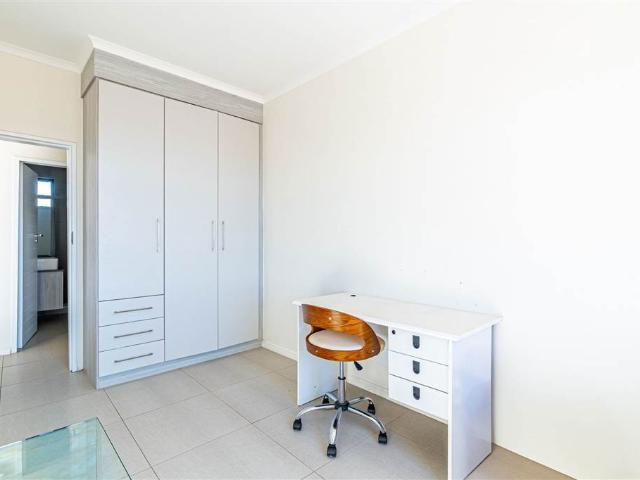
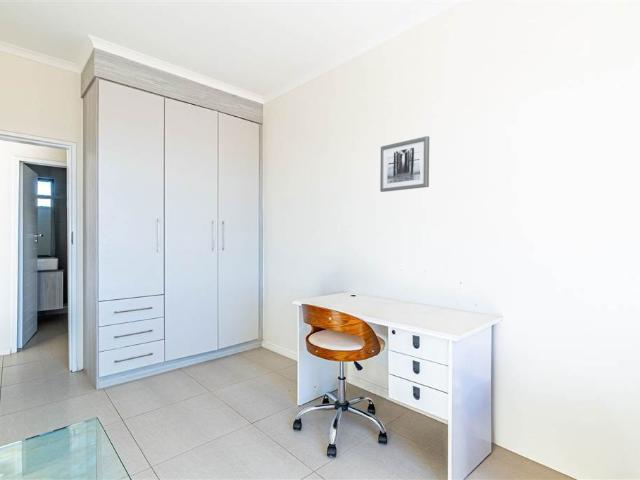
+ wall art (403, 165)
